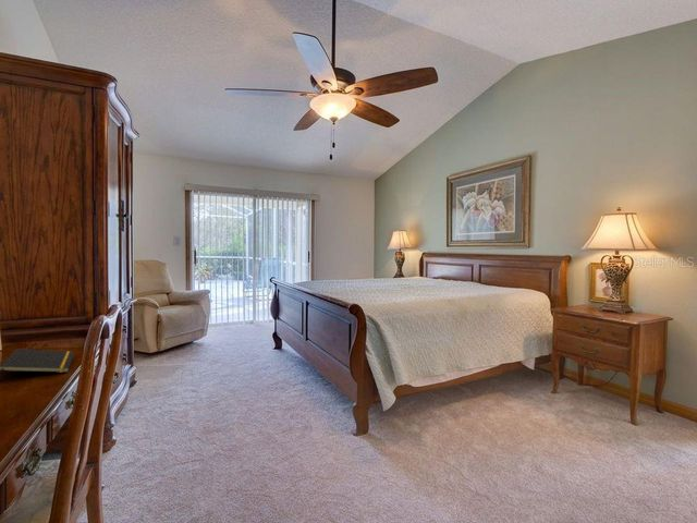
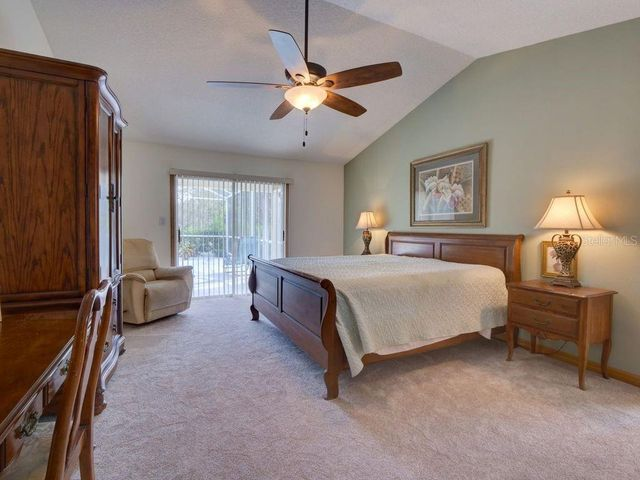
- notepad (40, 360)
